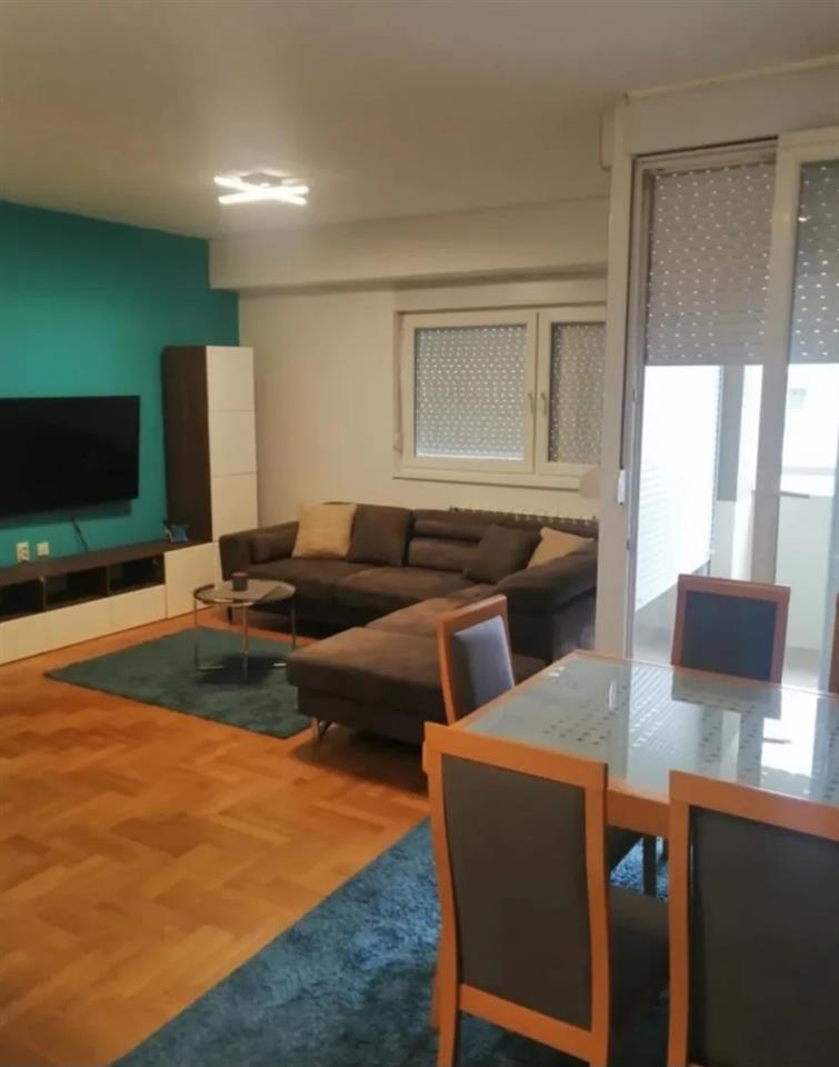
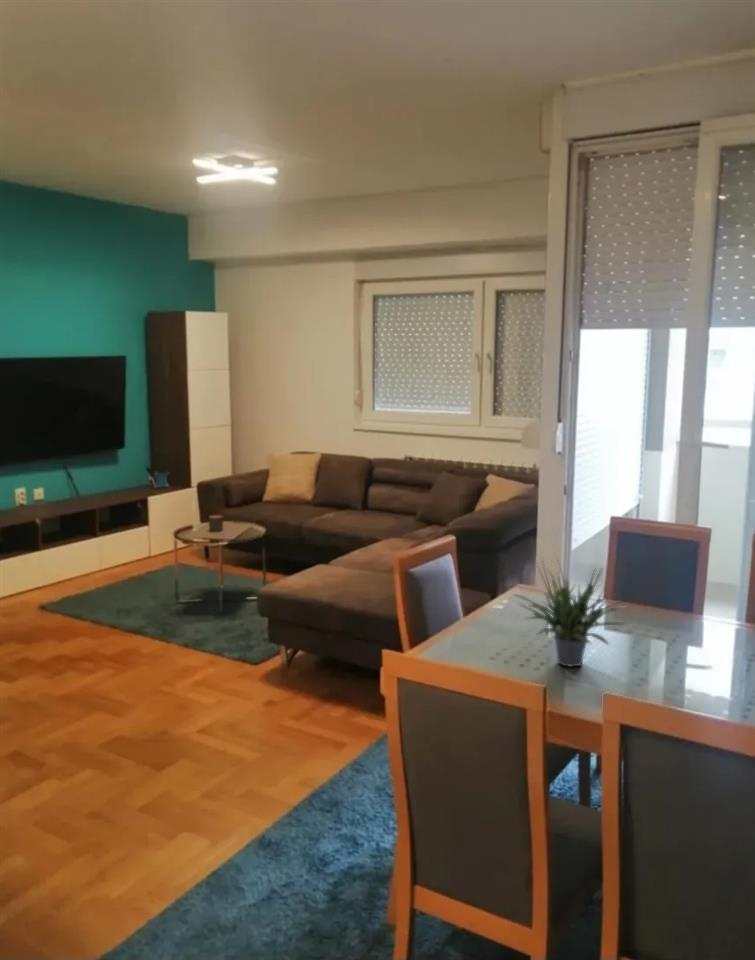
+ potted plant (566, 605)
